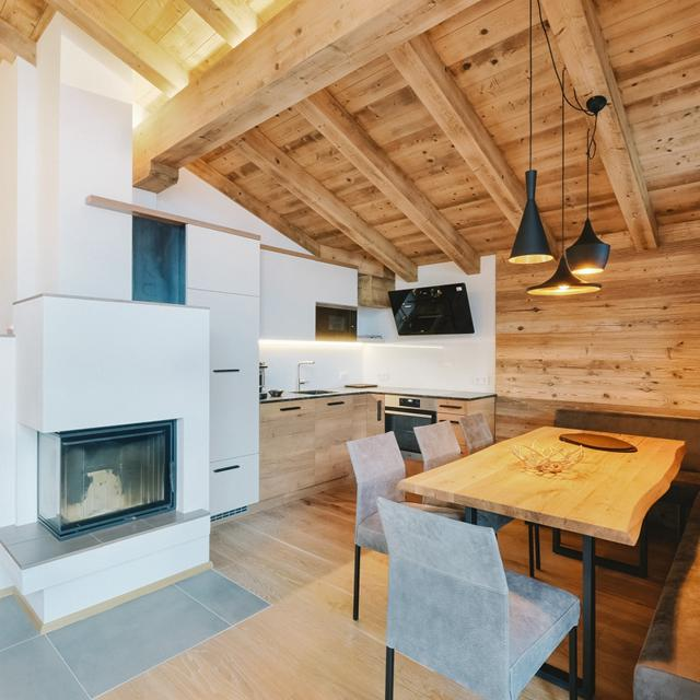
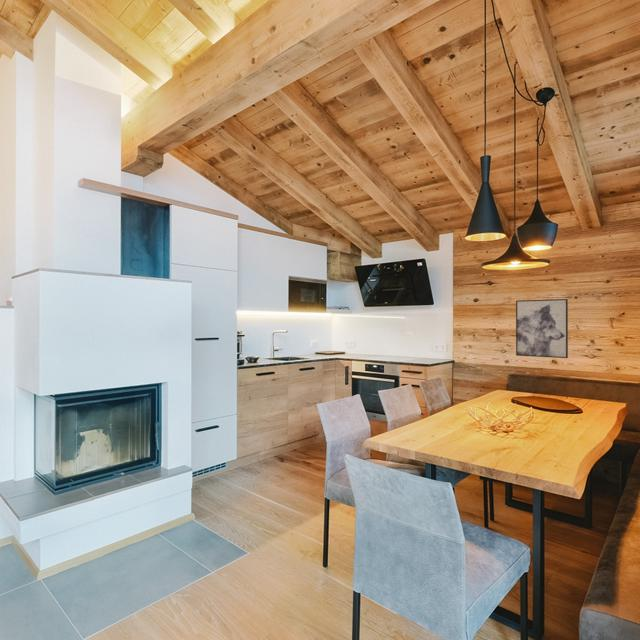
+ wall art (541, 328)
